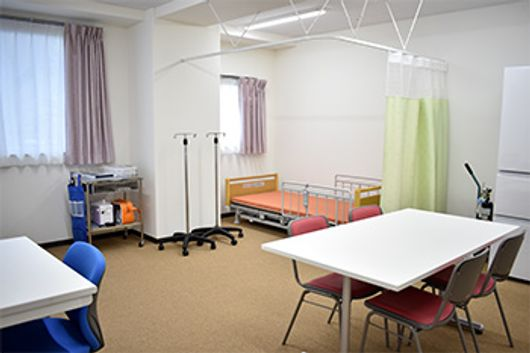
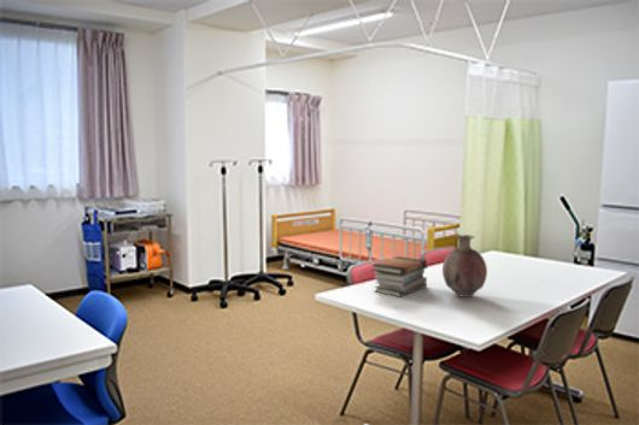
+ vase (464, 265)
+ book stack (399, 276)
